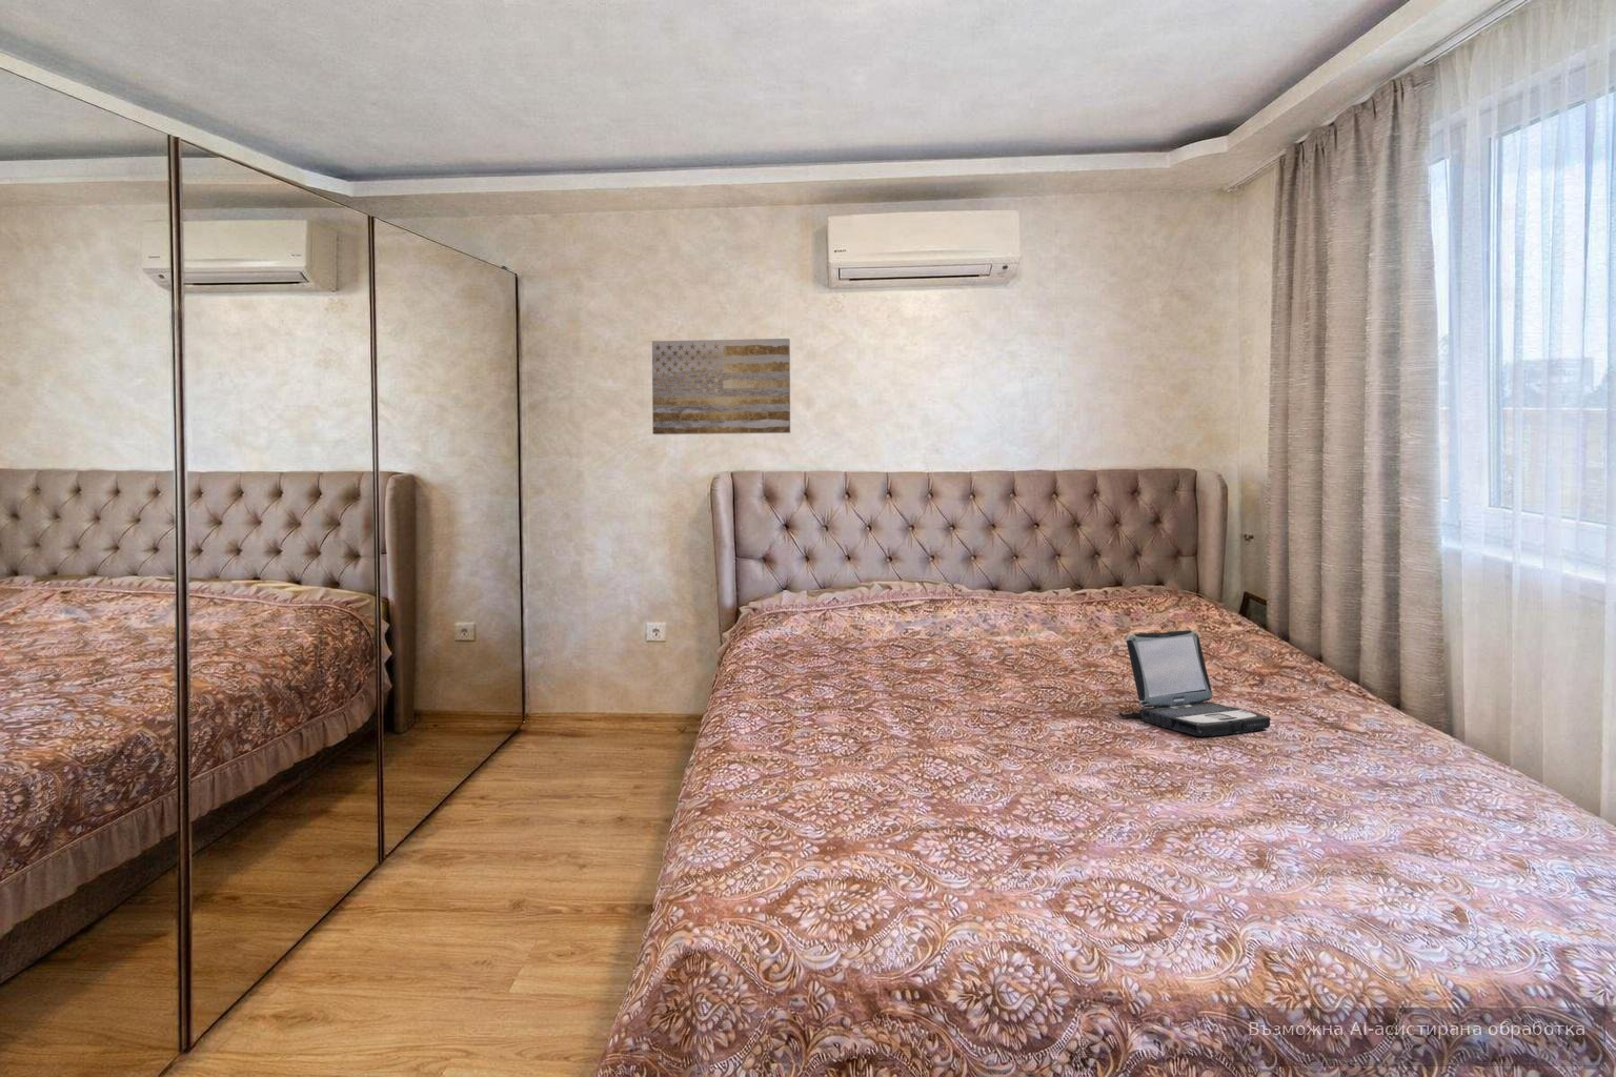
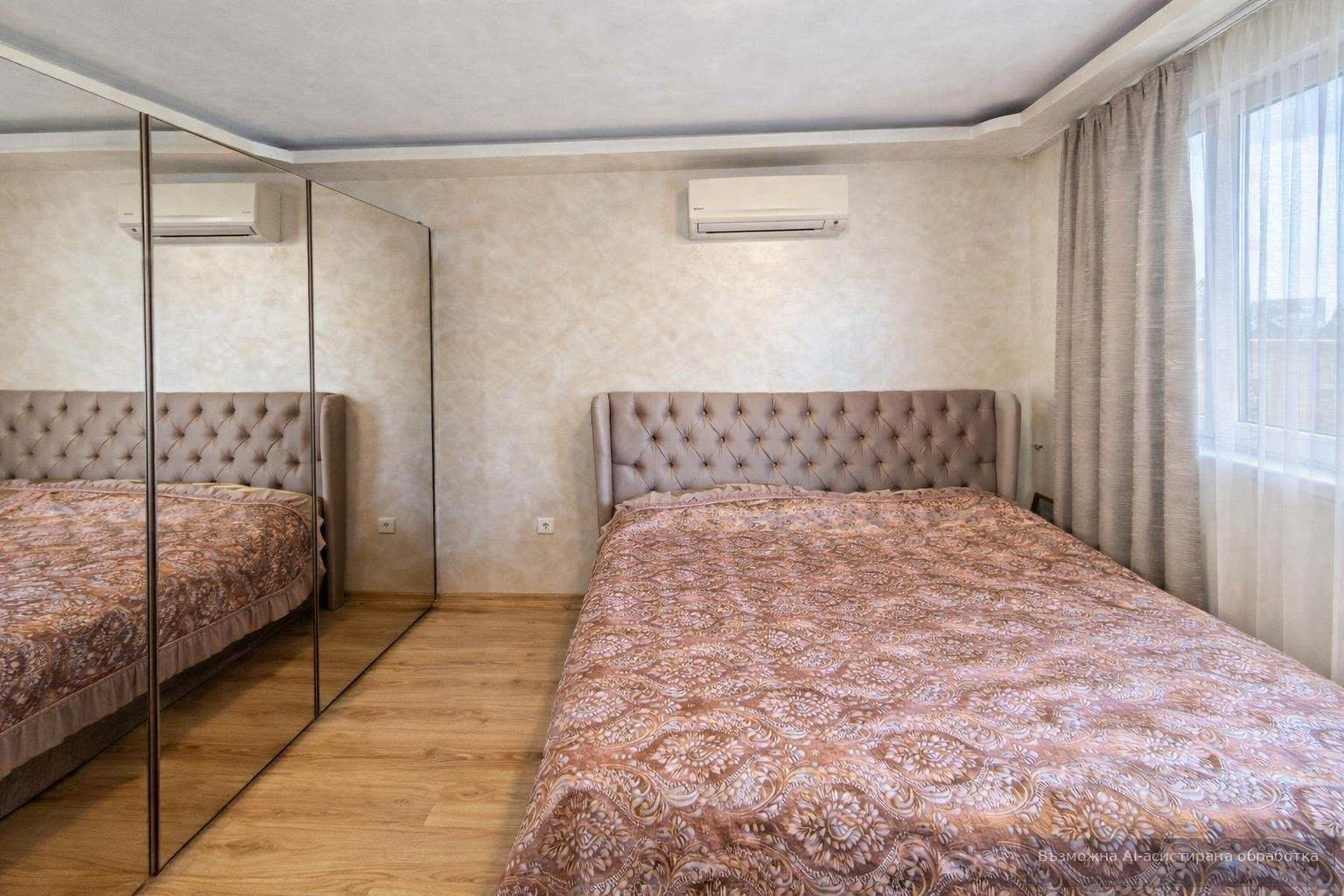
- laptop (1192, 679)
- wall art (720, 387)
